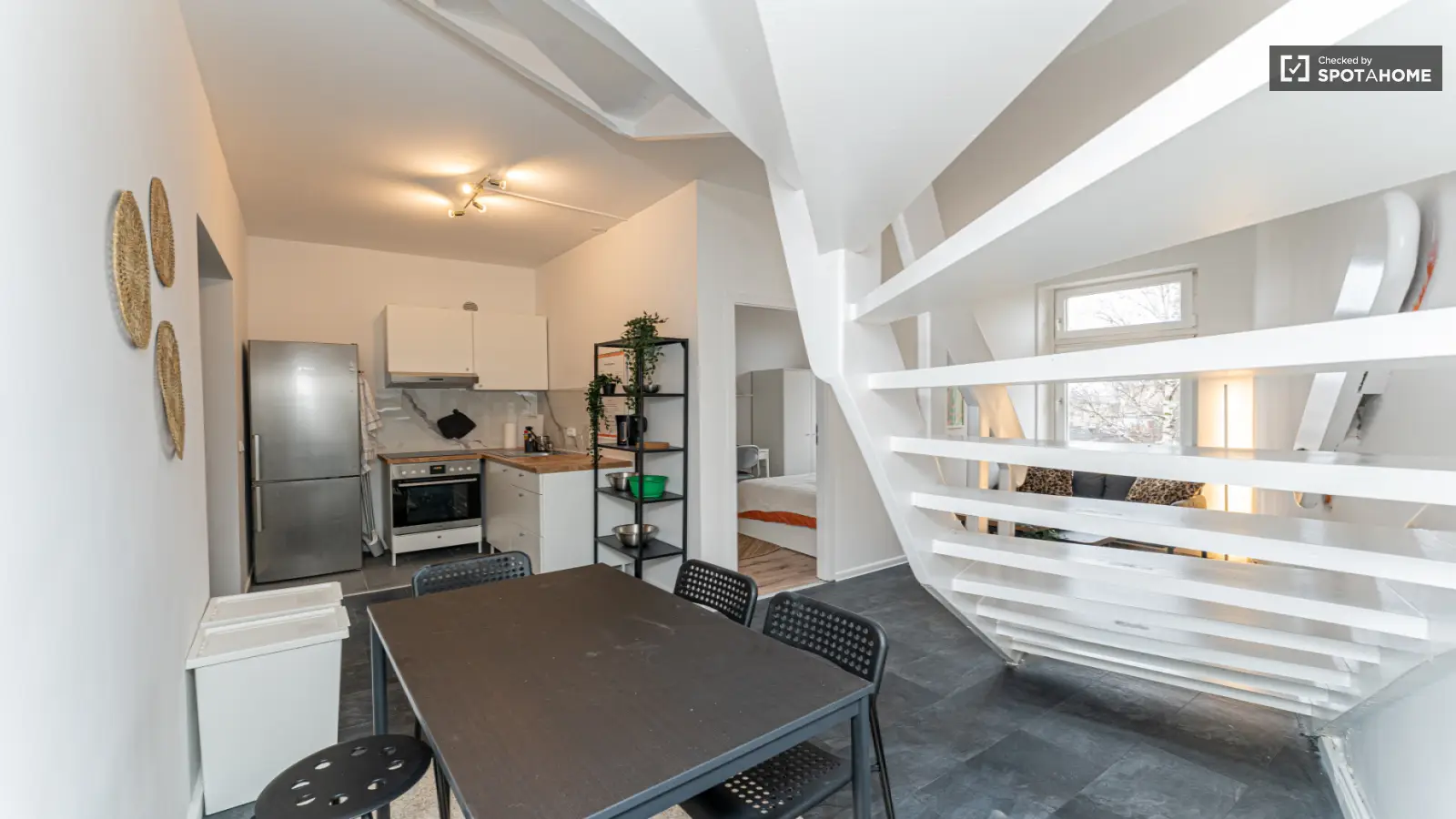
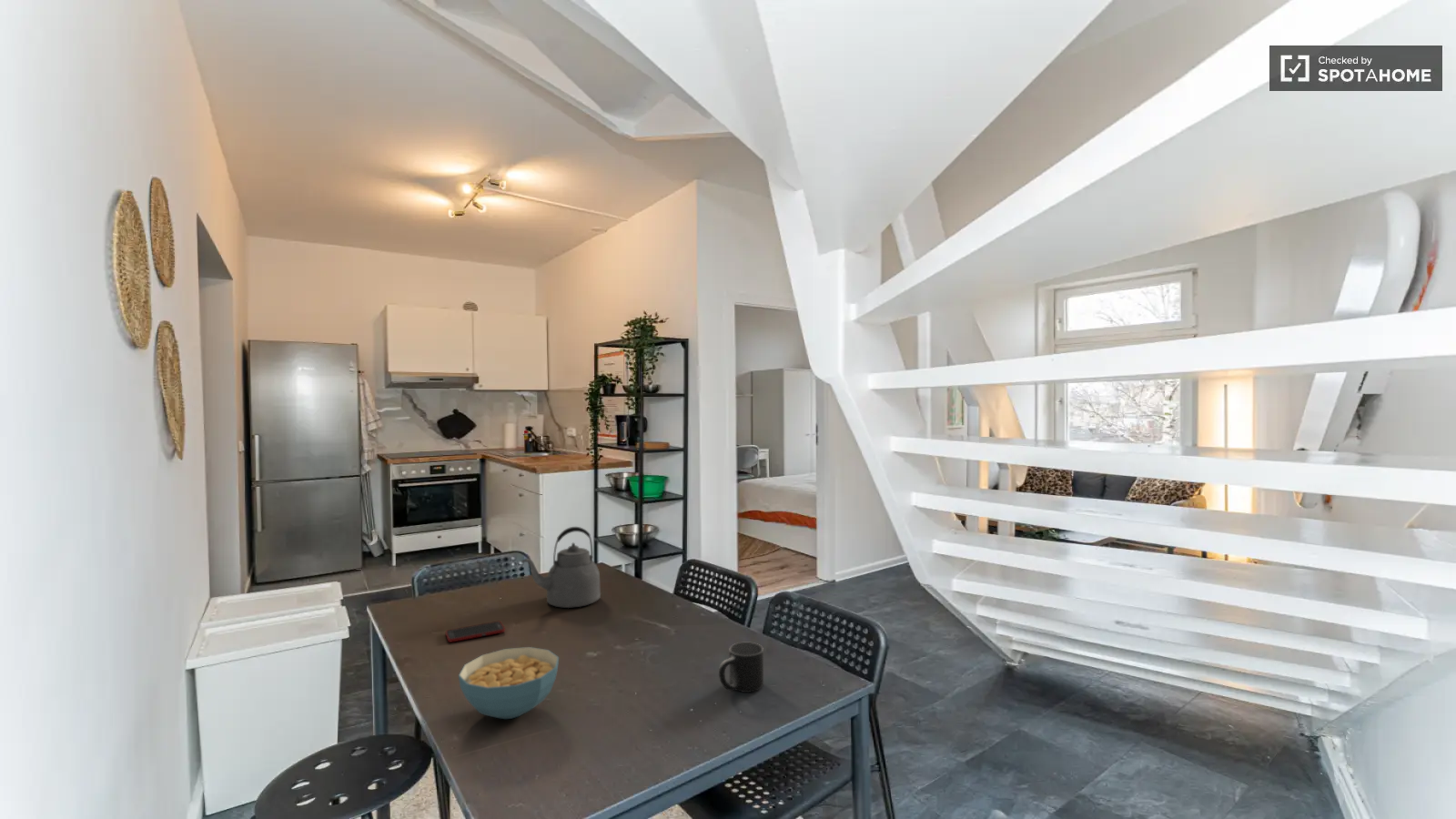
+ cereal bowl (511, 689)
+ kettle (561, 565)
+ cell phone (475, 631)
+ mug (739, 669)
